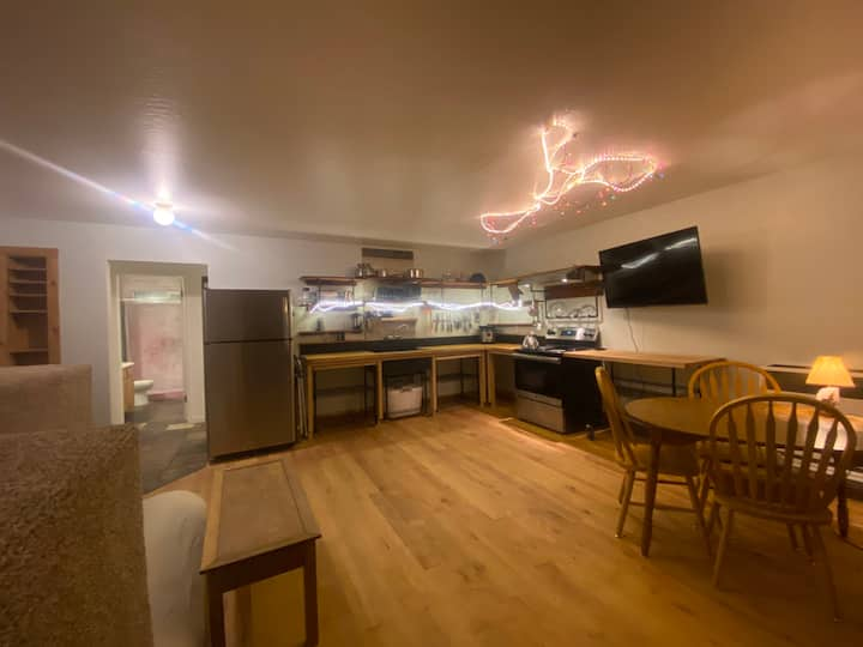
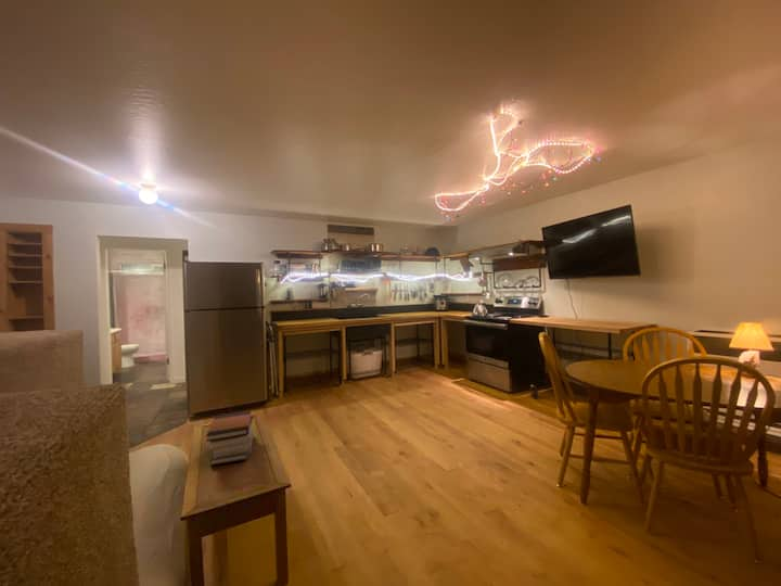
+ book stack (232, 436)
